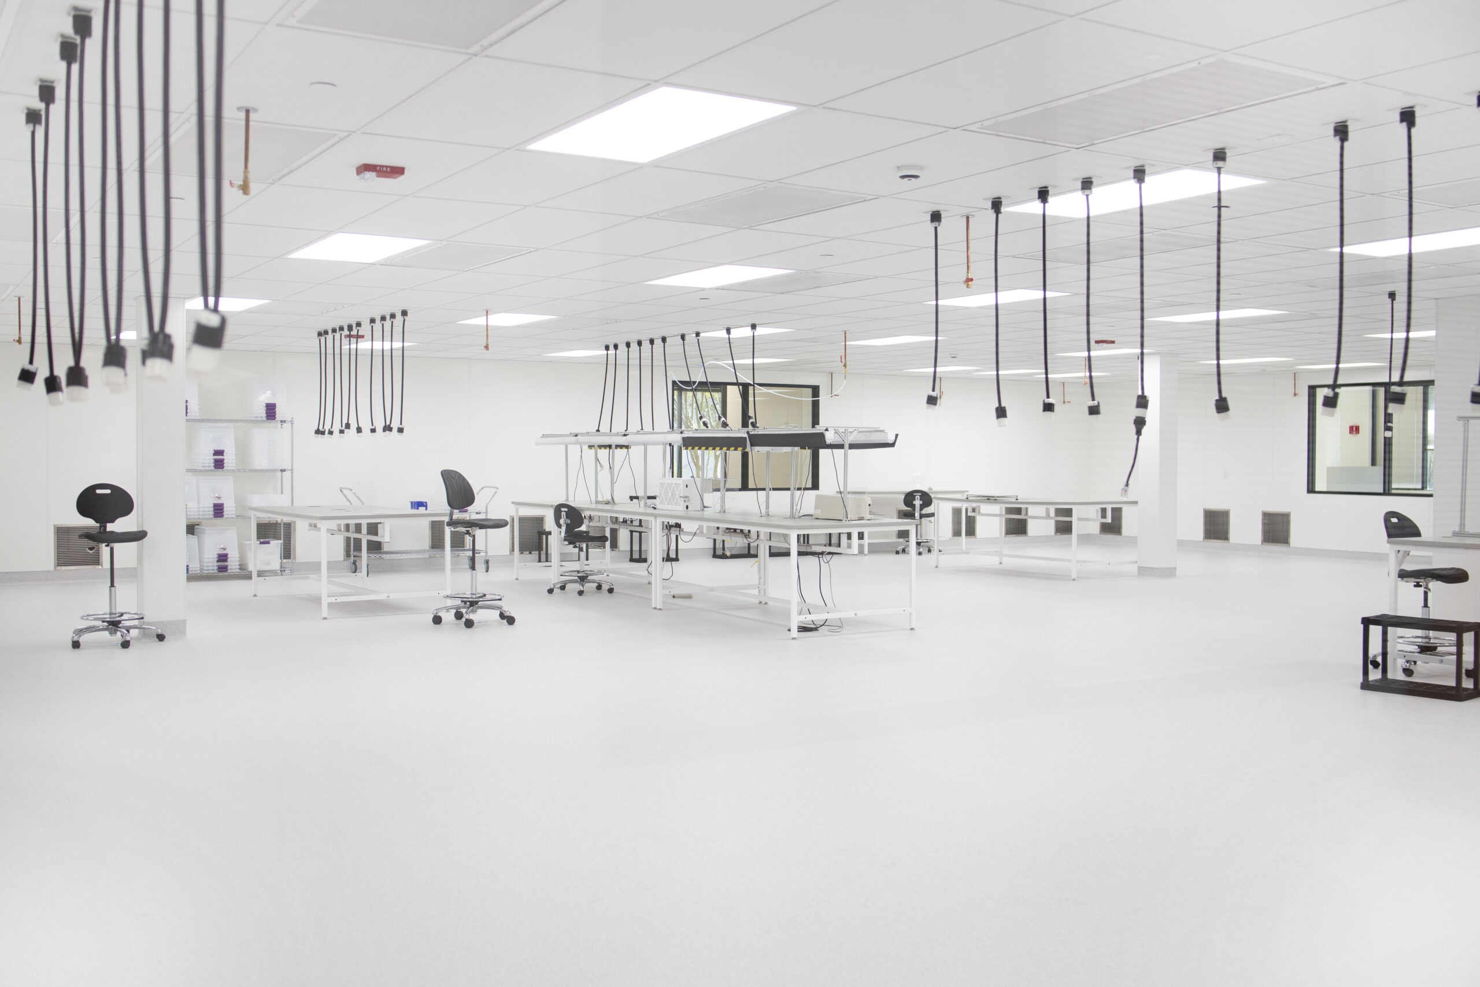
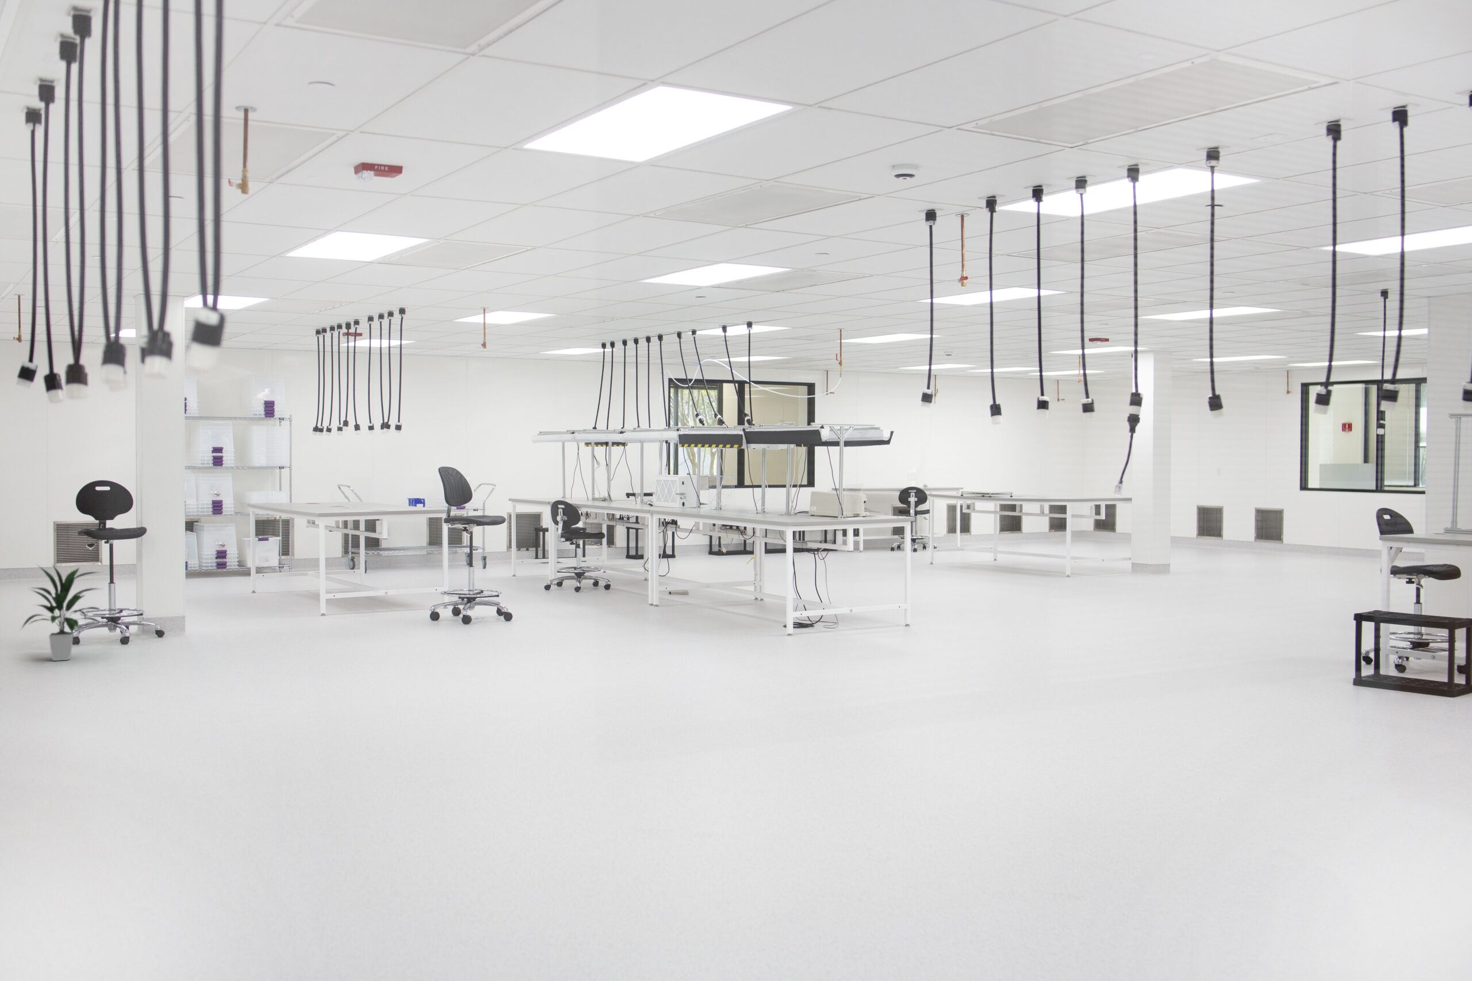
+ indoor plant (64, 610)
